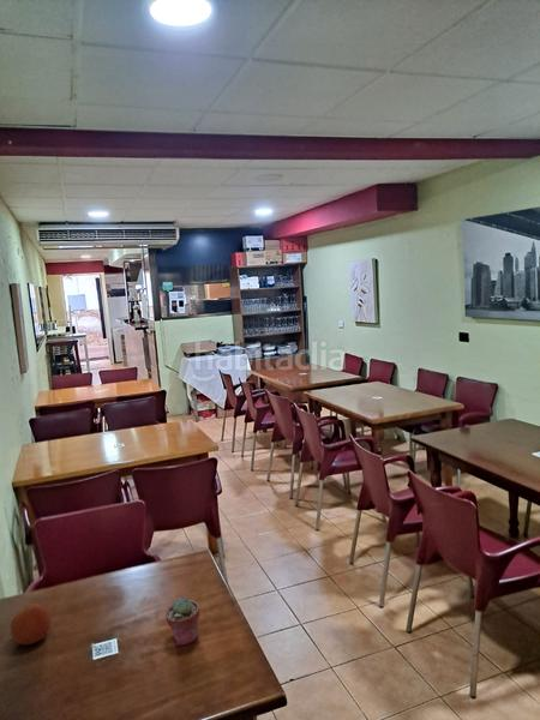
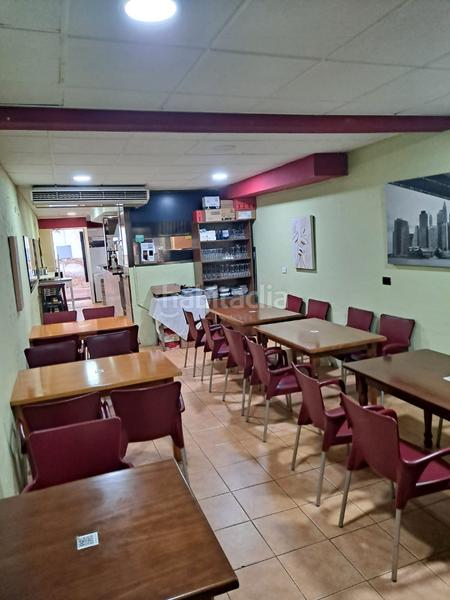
- fruit (30, 623)
- potted succulent (182, 618)
